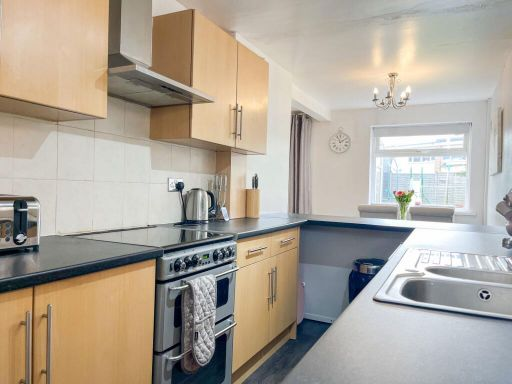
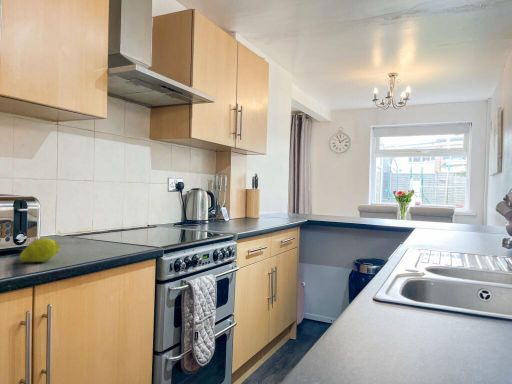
+ fruit (37, 249)
